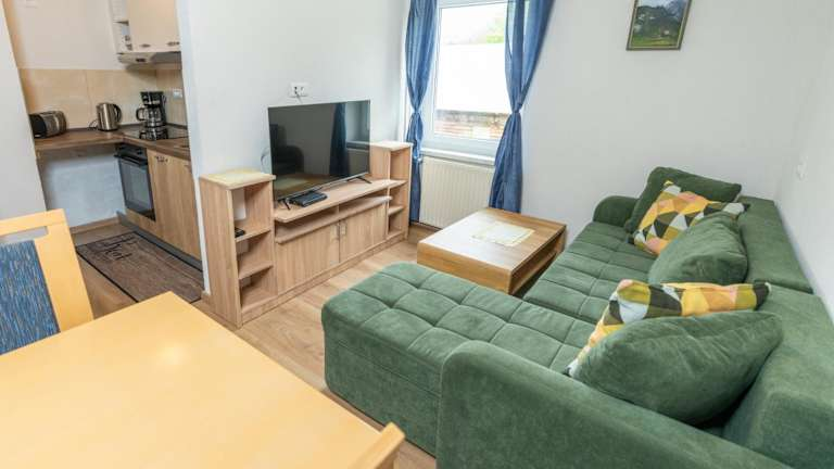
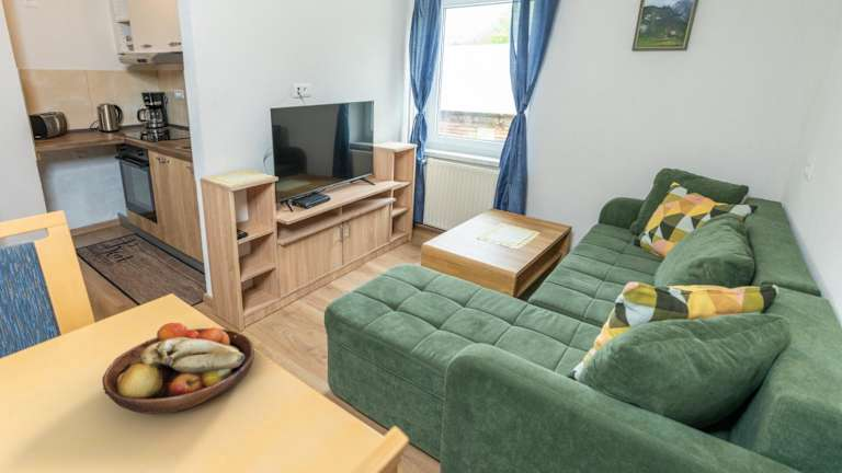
+ fruit bowl (184, 355)
